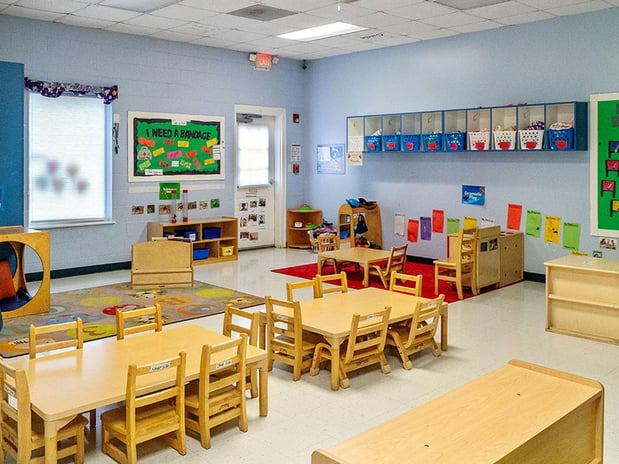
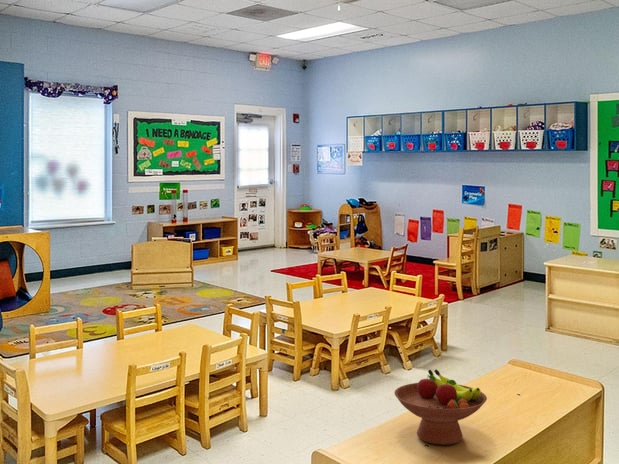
+ fruit bowl (439, 407)
